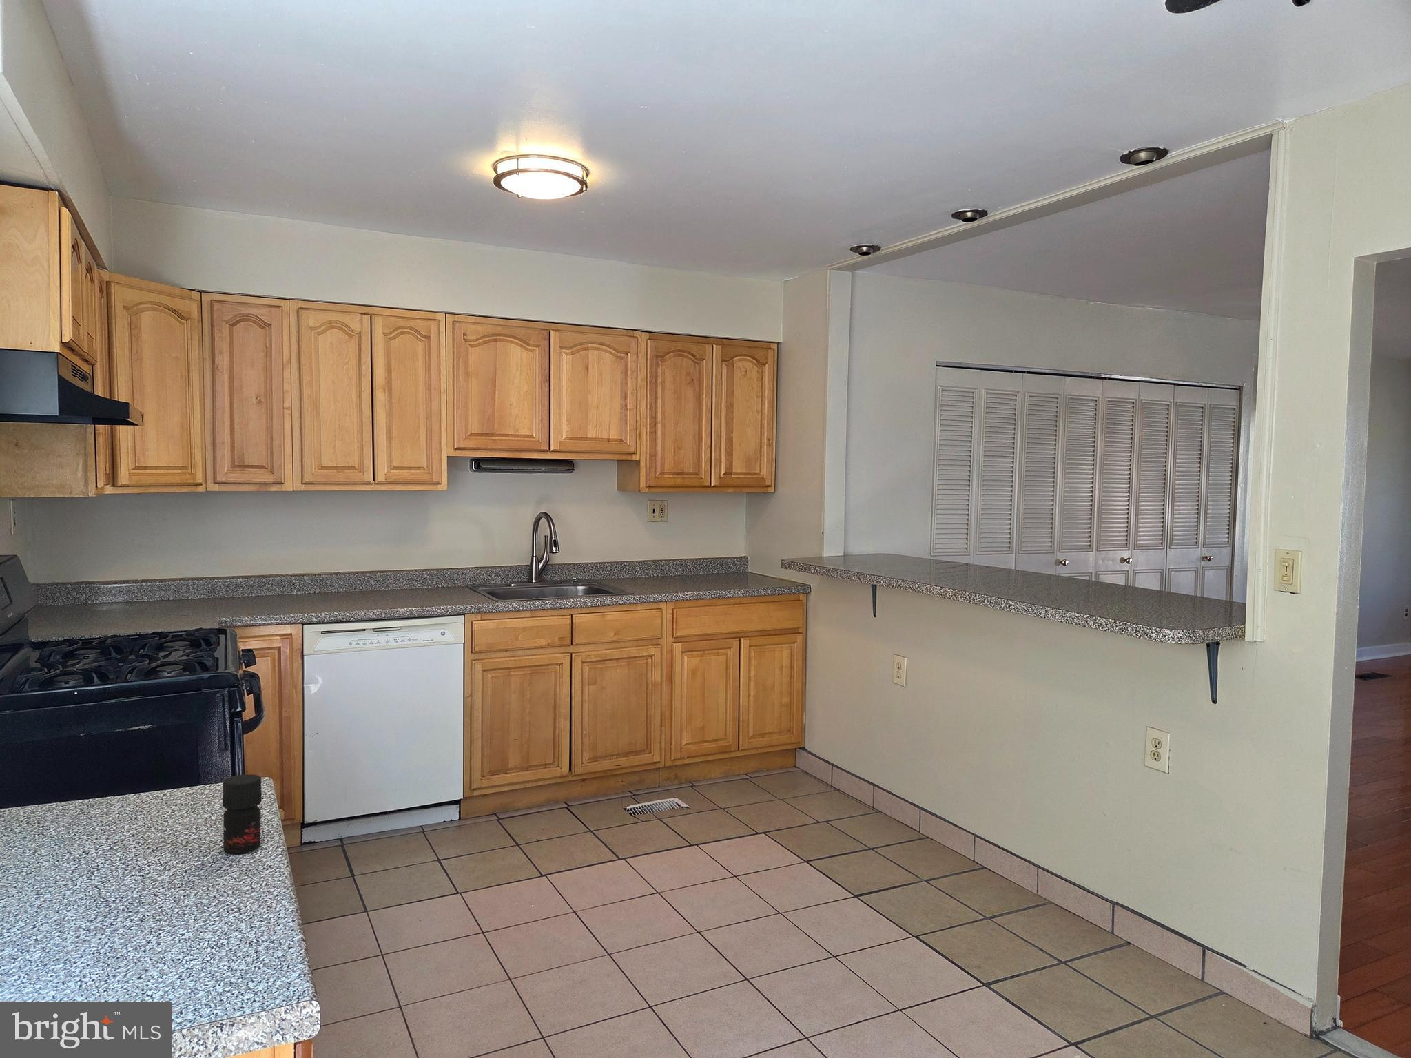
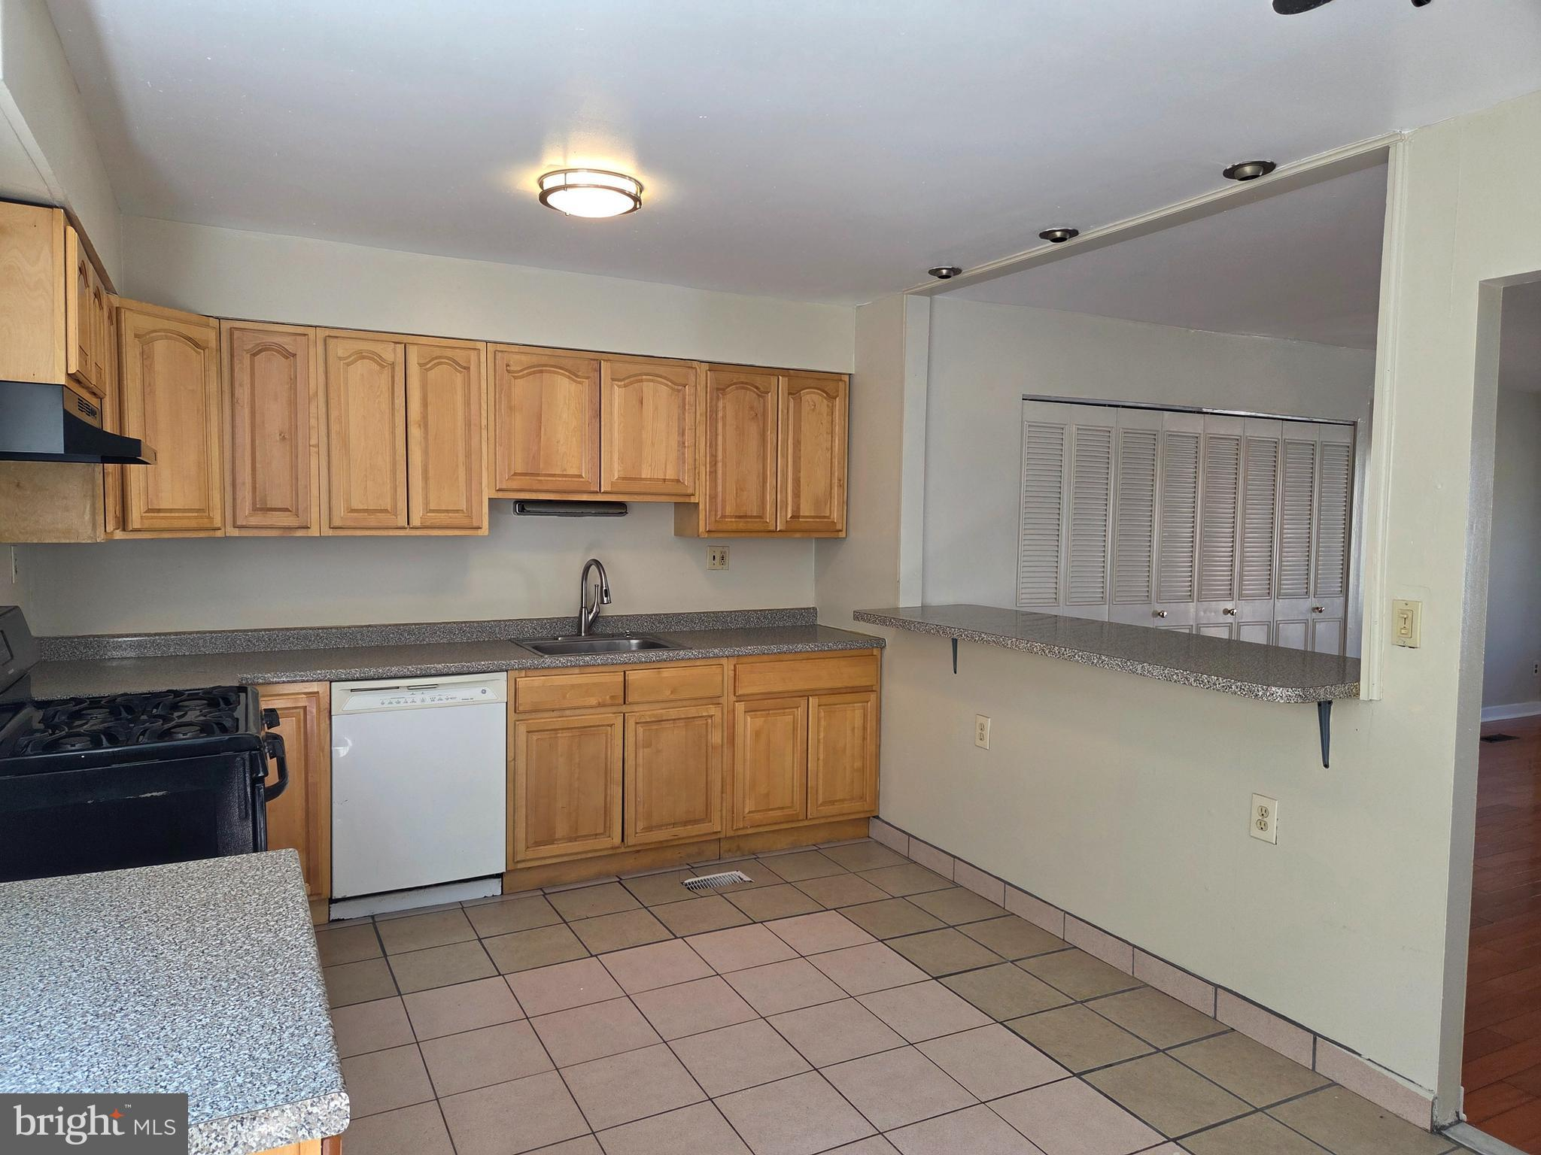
- jar (242, 812)
